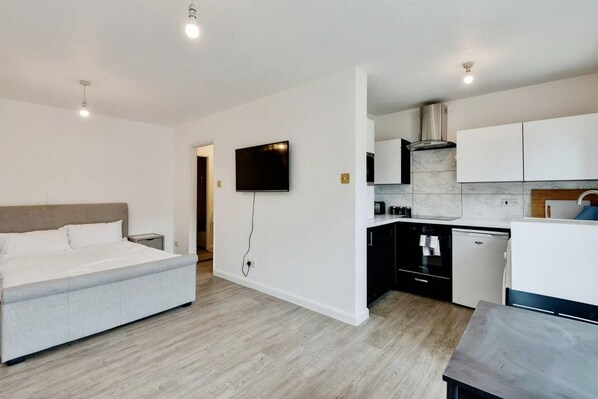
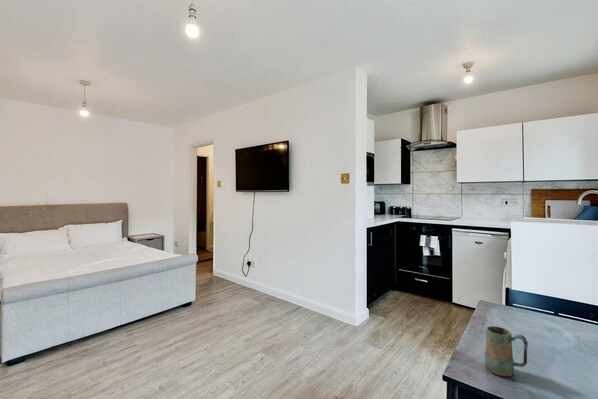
+ mug (505, 351)
